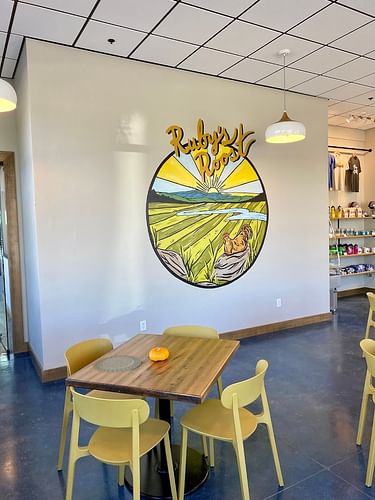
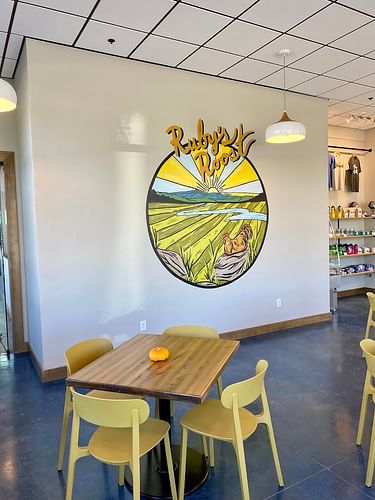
- chinaware (117, 362)
